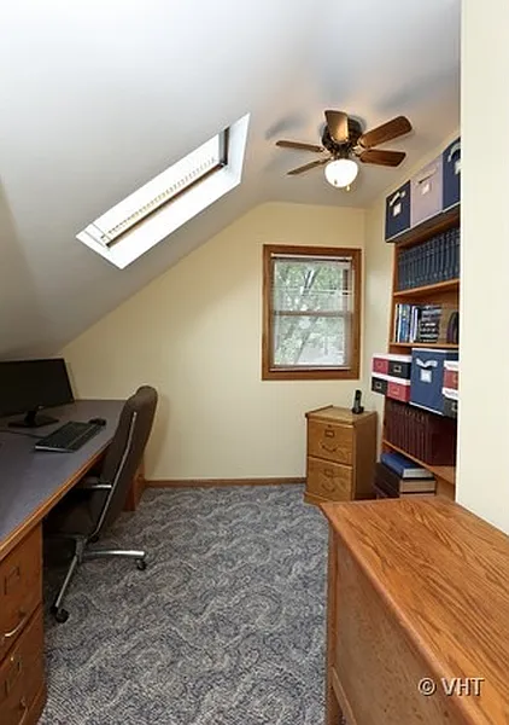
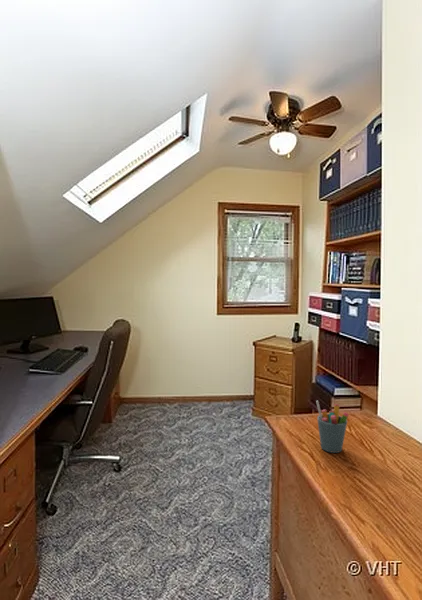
+ pen holder (332, 425)
